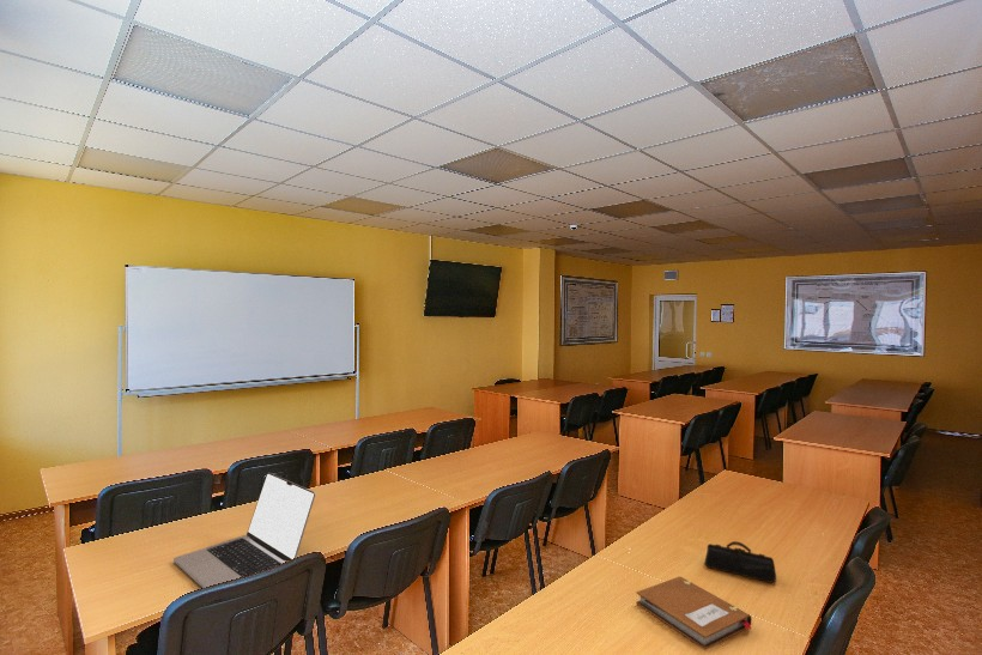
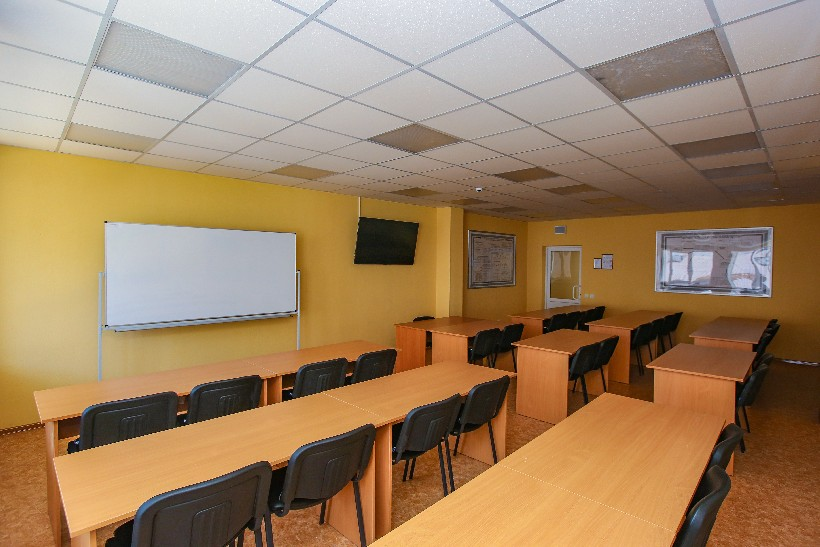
- notebook (693, 609)
- laptop (248, 529)
- pencil case (739, 556)
